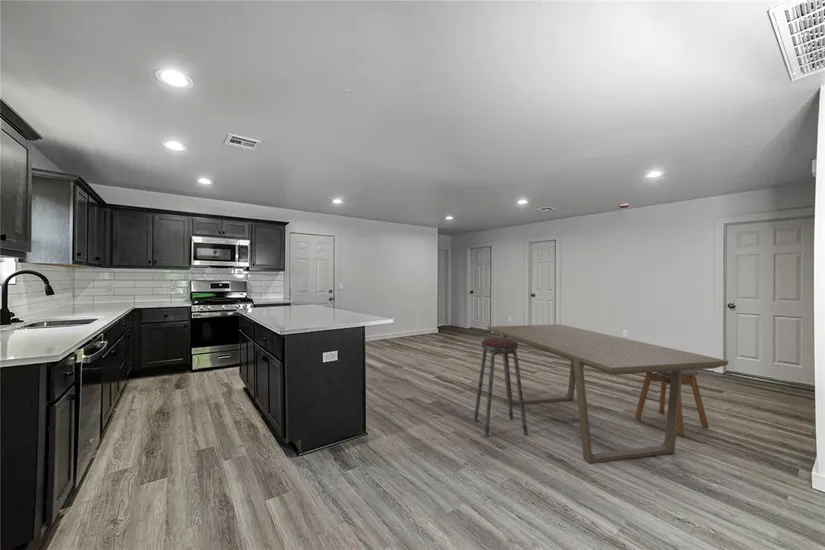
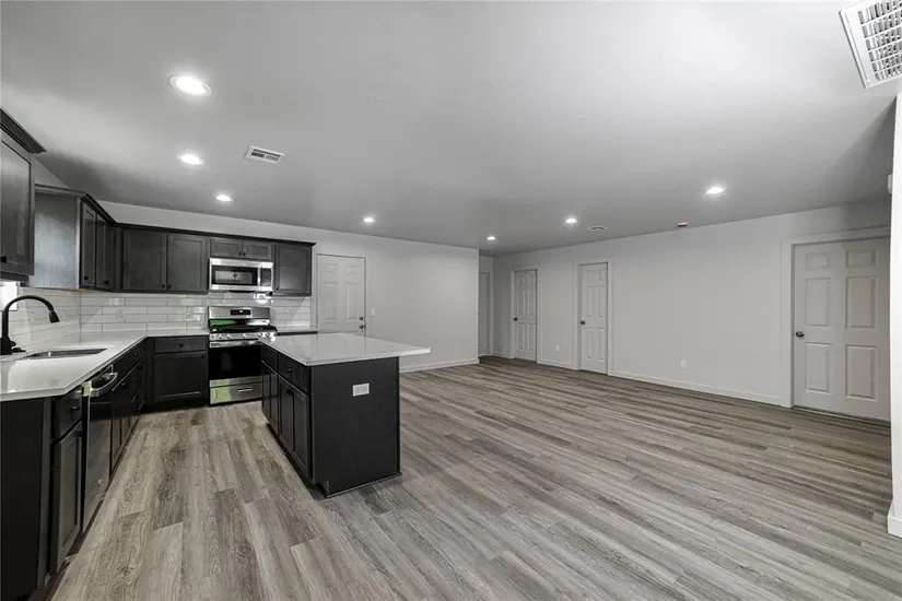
- music stool (492, 383)
- dining table (577, 381)
- stool (665, 394)
